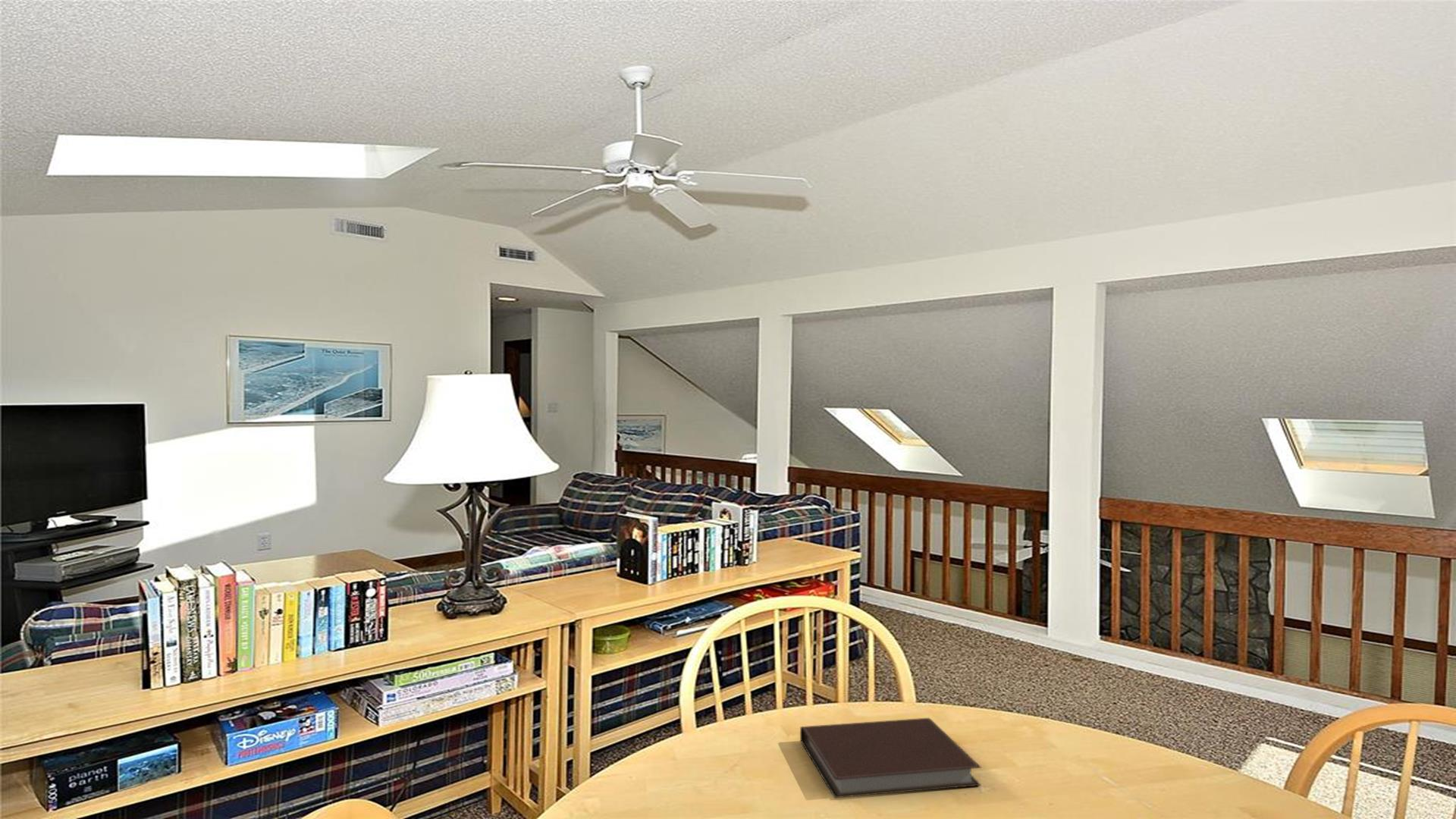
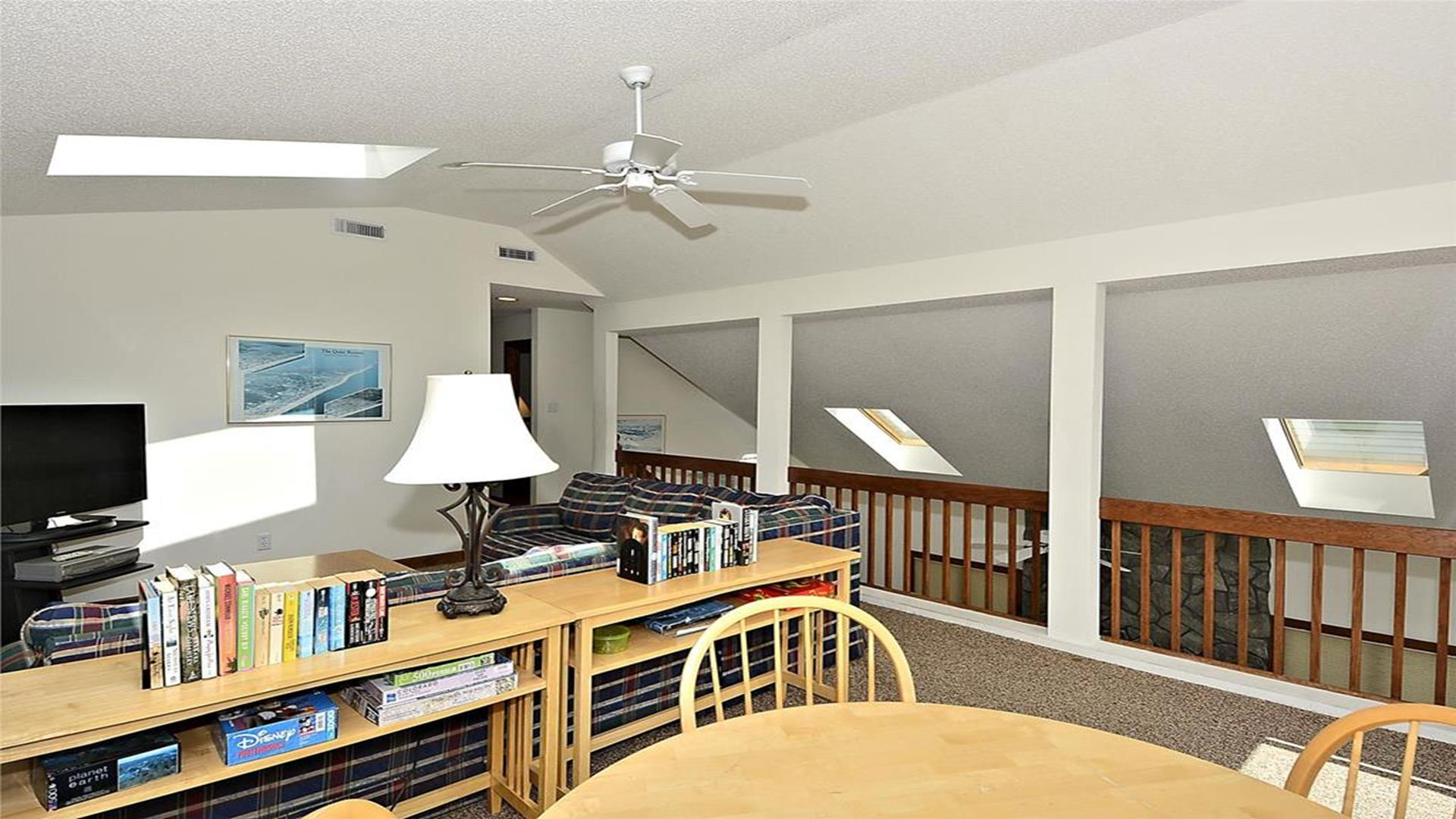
- notebook (885, 753)
